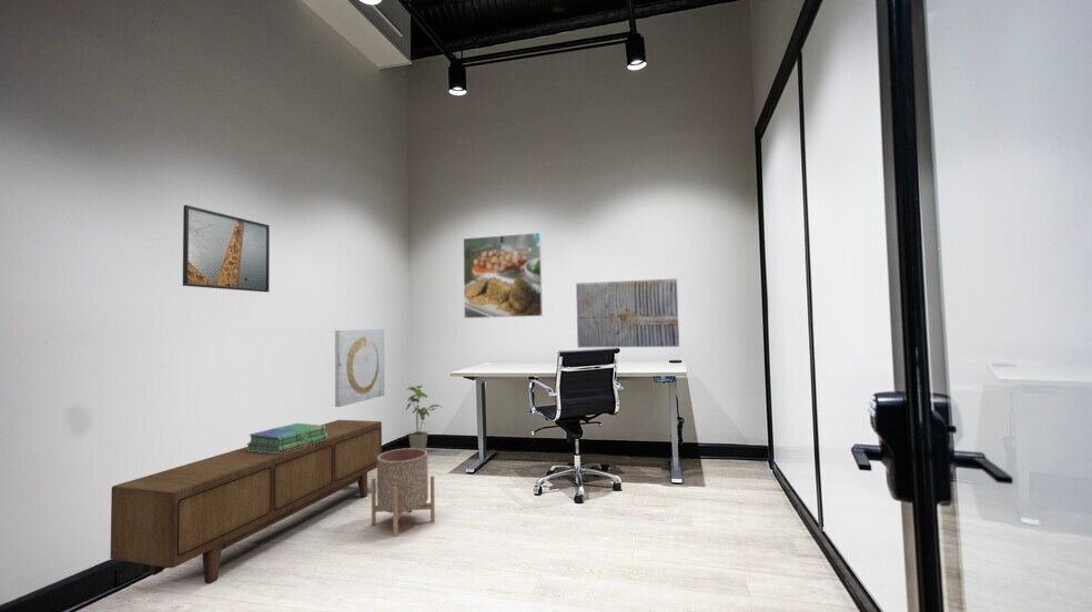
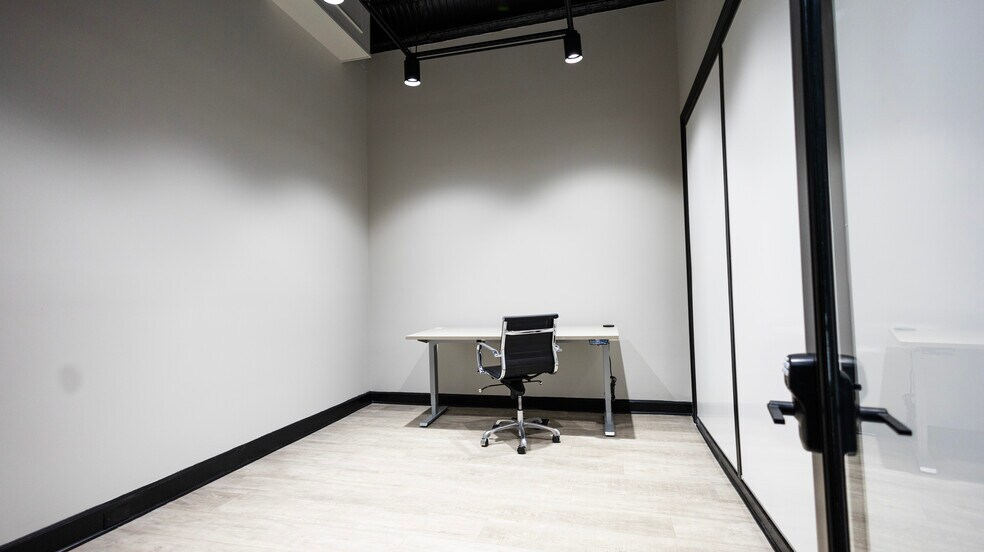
- planter (403, 488)
- stack of books (287, 437)
- wall art (626, 314)
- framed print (230, 252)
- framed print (502, 276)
- wall art (361, 365)
- house plant (422, 419)
- sideboard (279, 486)
